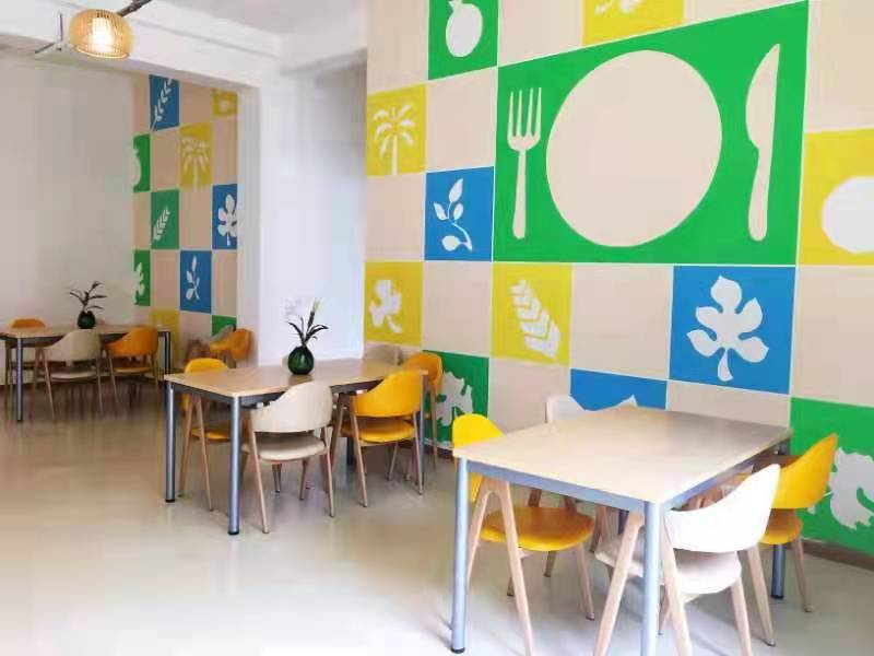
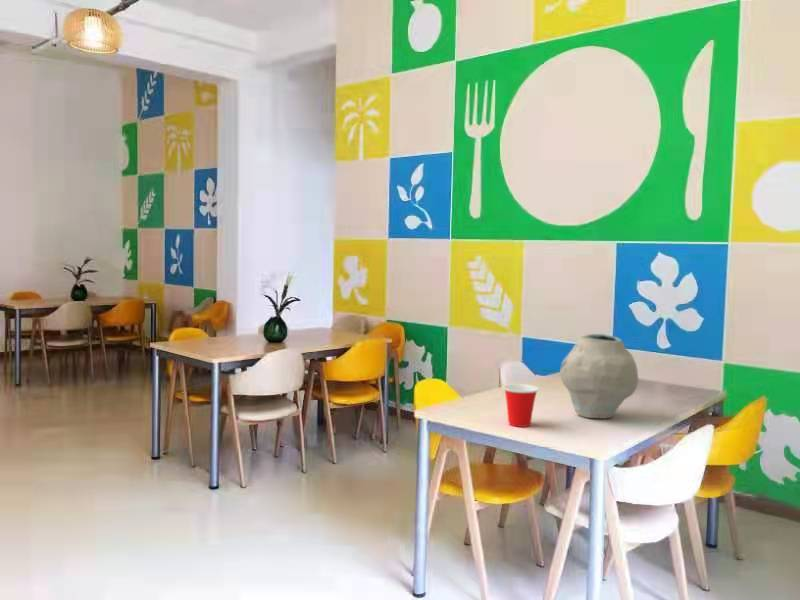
+ vase (598, 376)
+ cup (520, 405)
